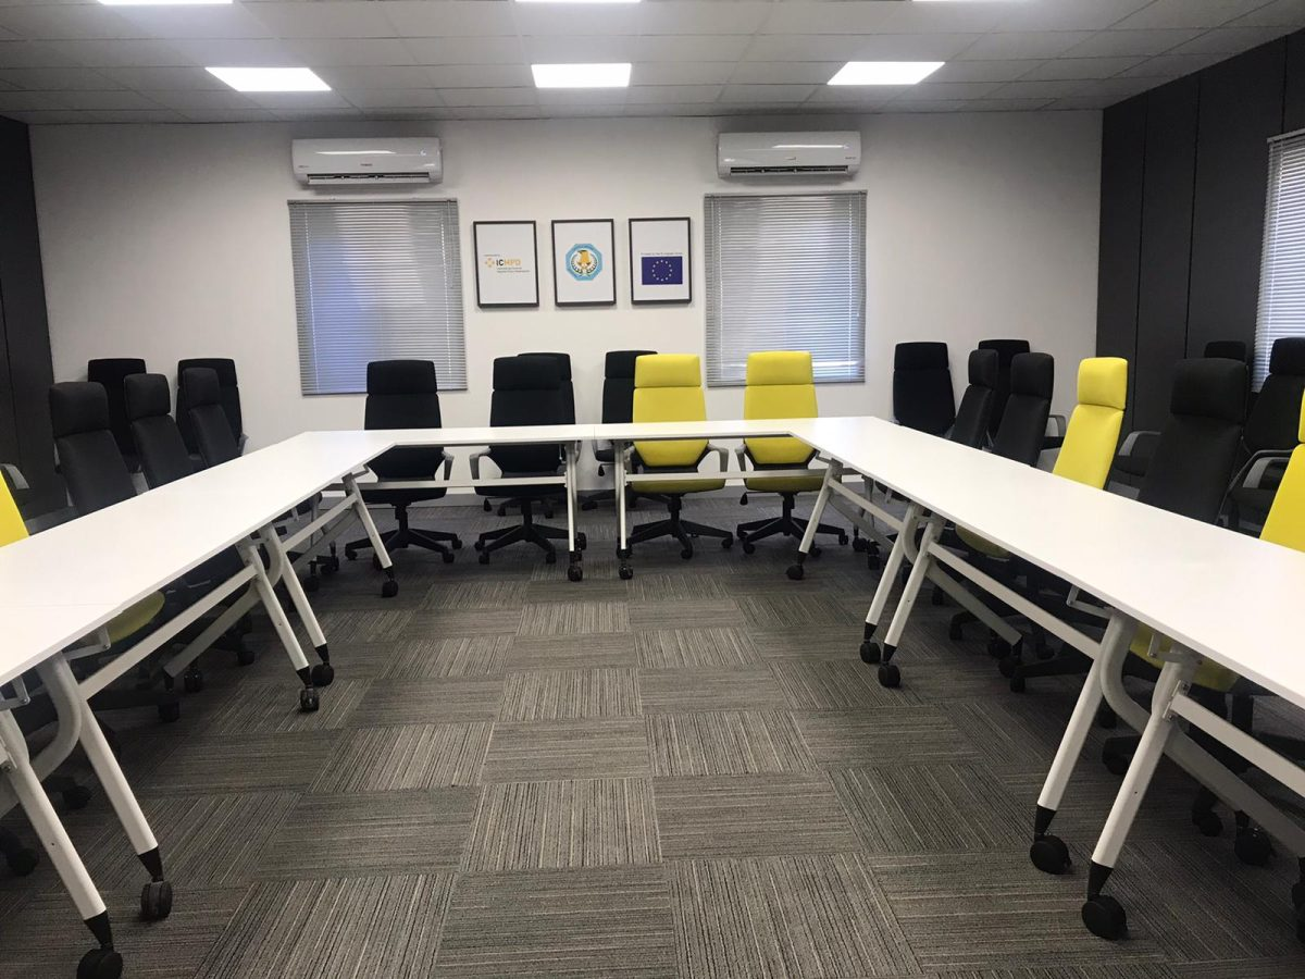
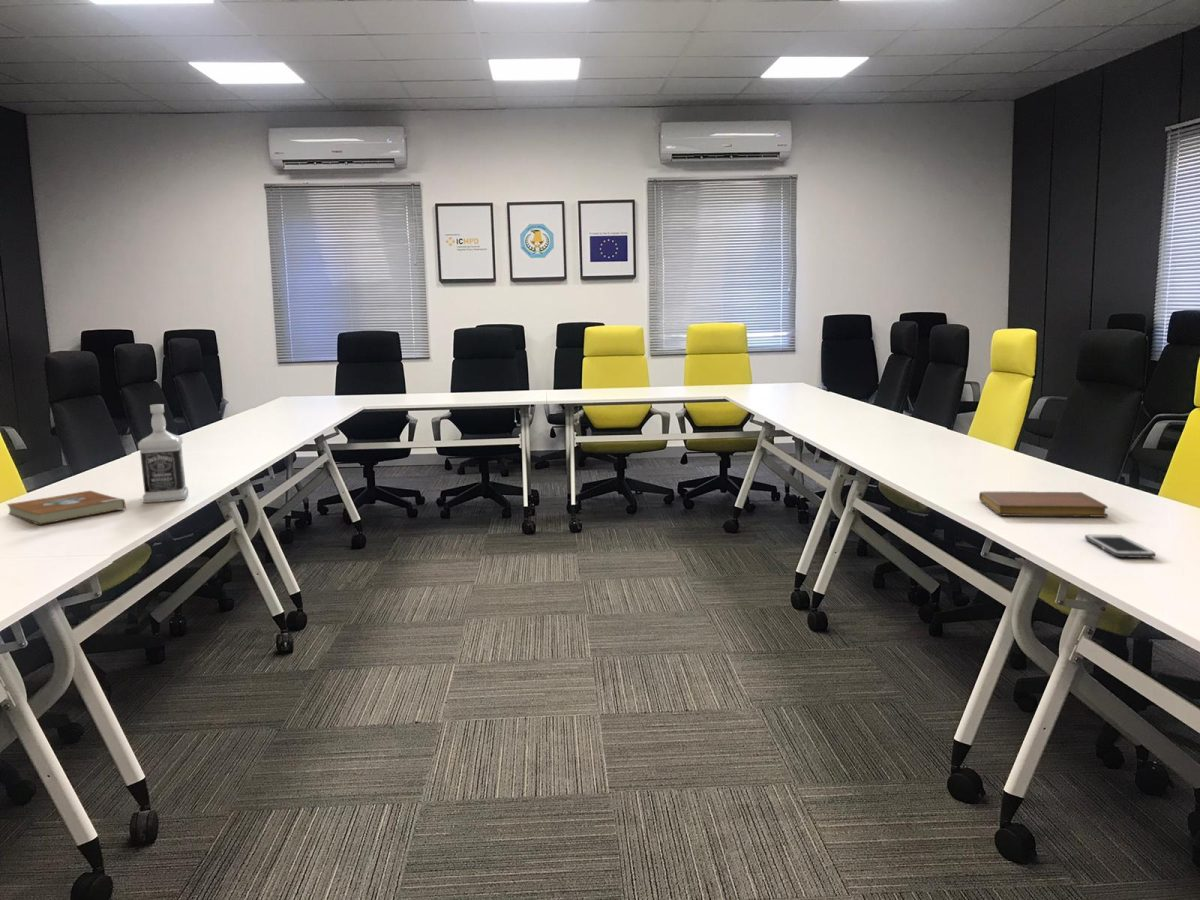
+ cell phone (1118, 545)
+ book (66, 506)
+ notebook (1040, 503)
+ bottle (161, 451)
